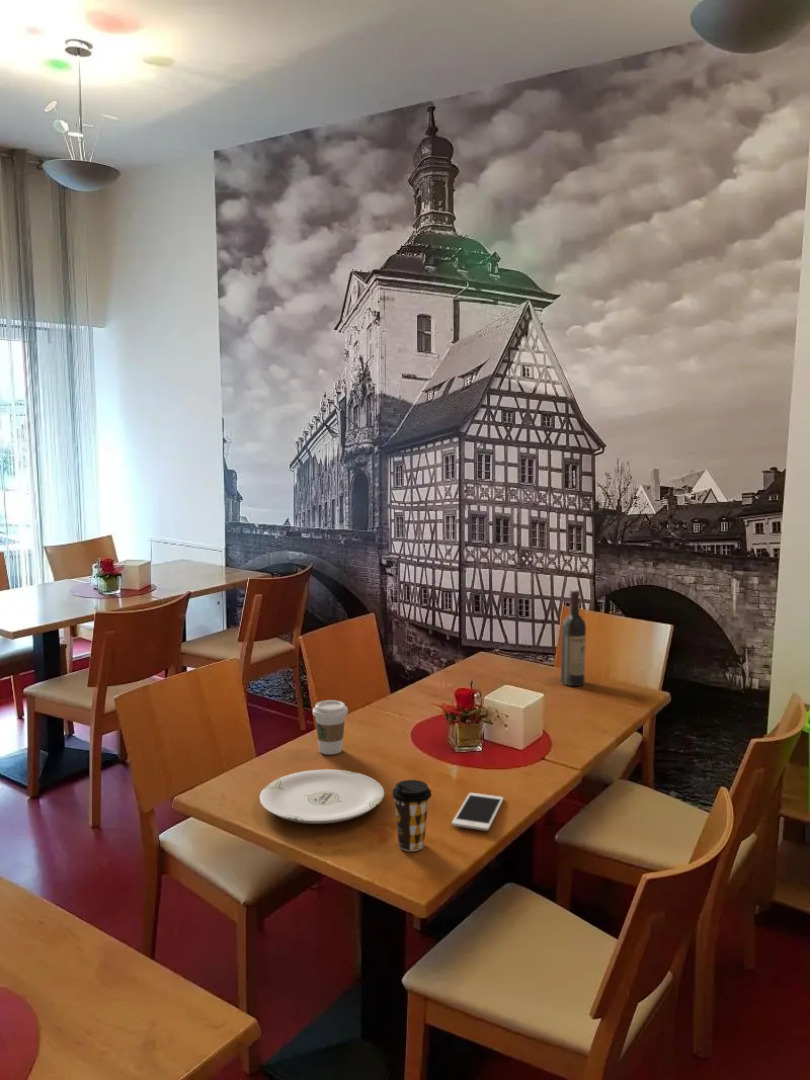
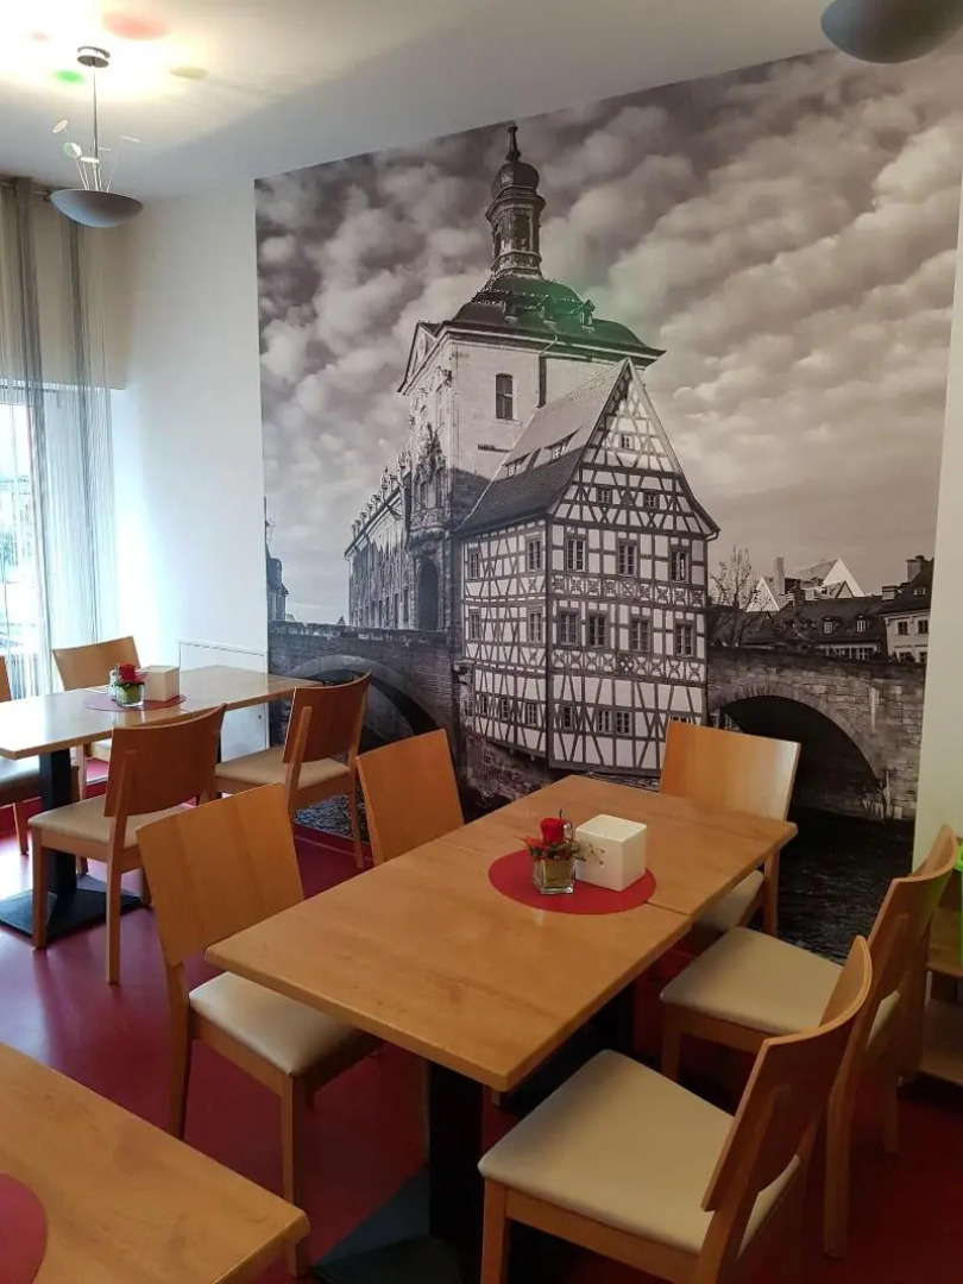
- plate (322, 797)
- wine bottle (573, 636)
- cell phone (478, 810)
- coffee cup (411, 815)
- coffee cup (330, 727)
